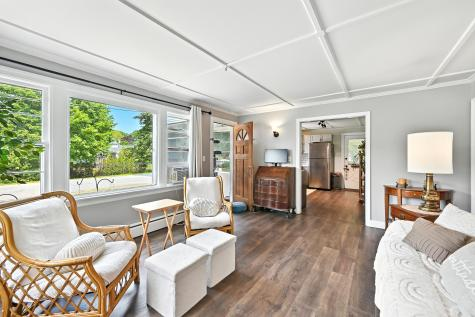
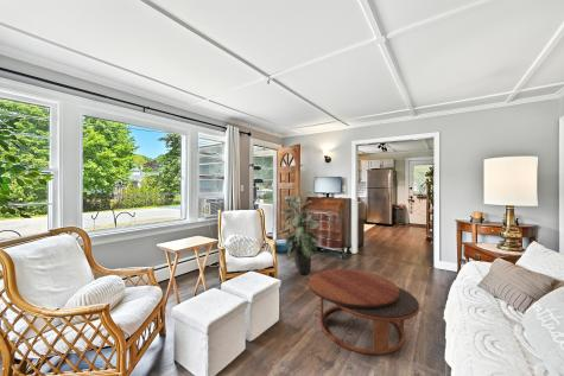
+ indoor plant (300, 232)
+ coffee table (359, 306)
